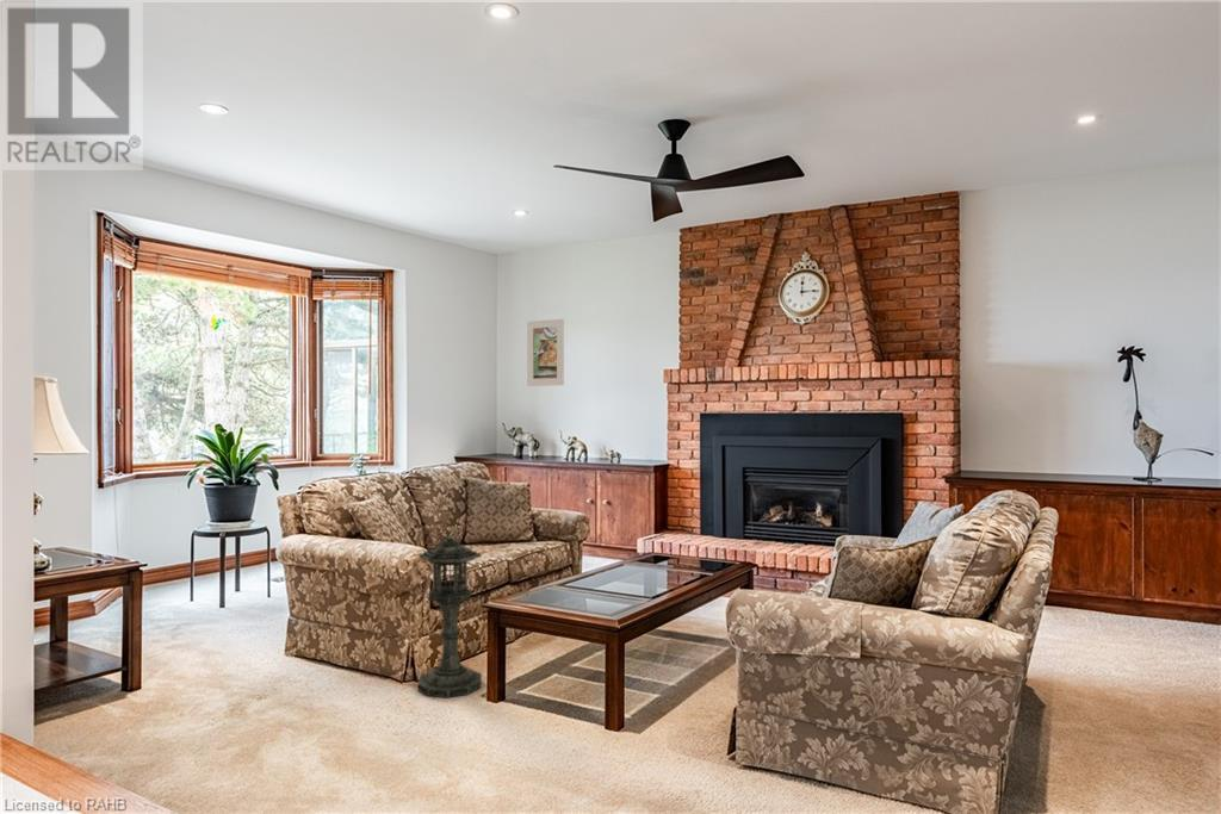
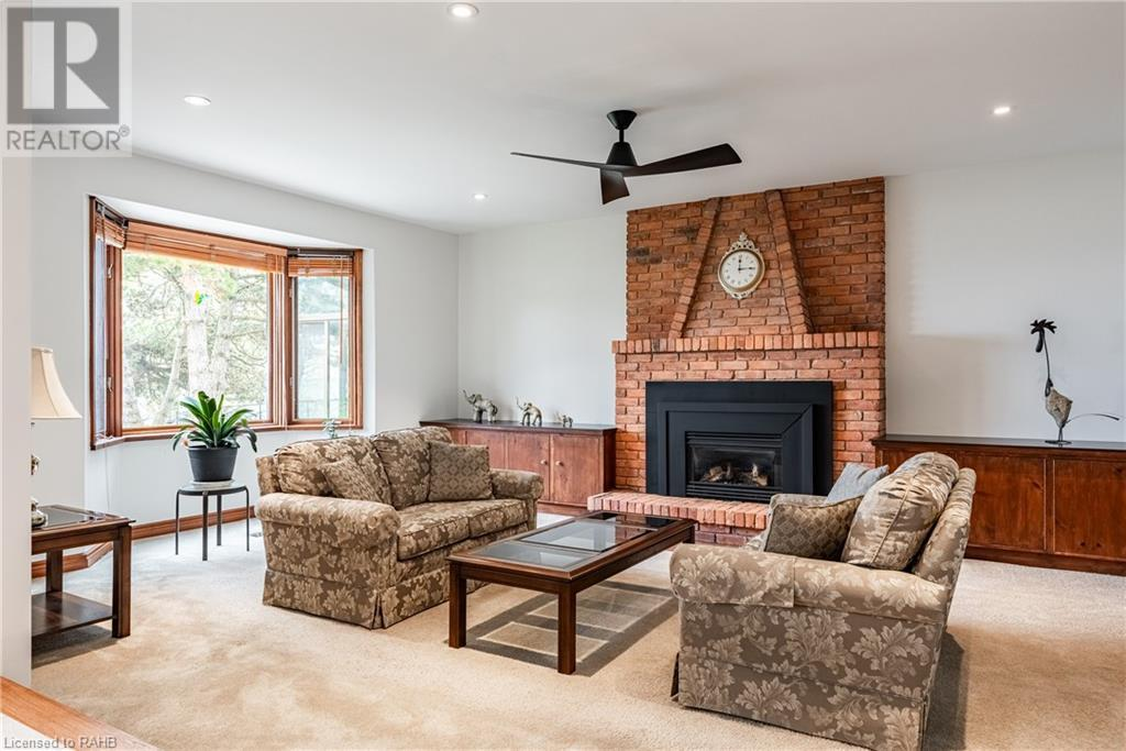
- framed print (545, 353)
- lantern (450, 610)
